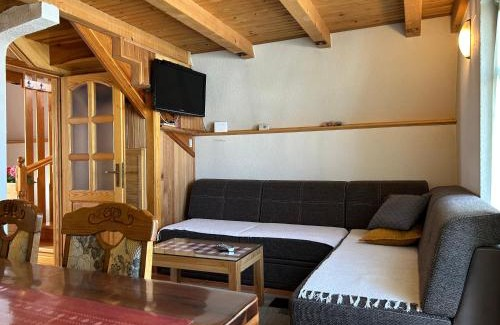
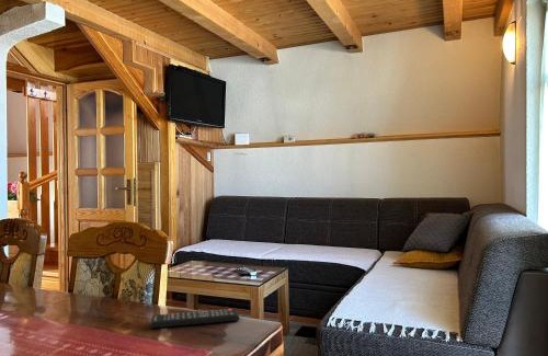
+ remote control (195, 318)
